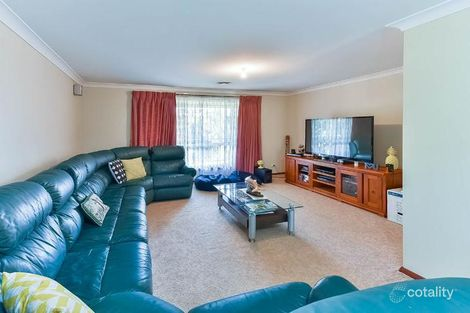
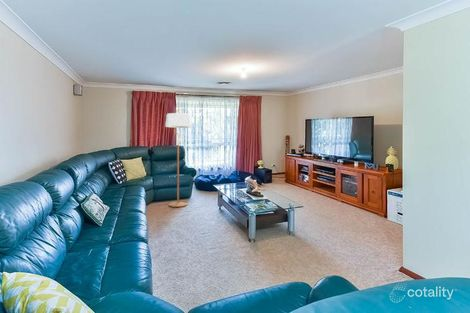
+ floor lamp (177, 157)
